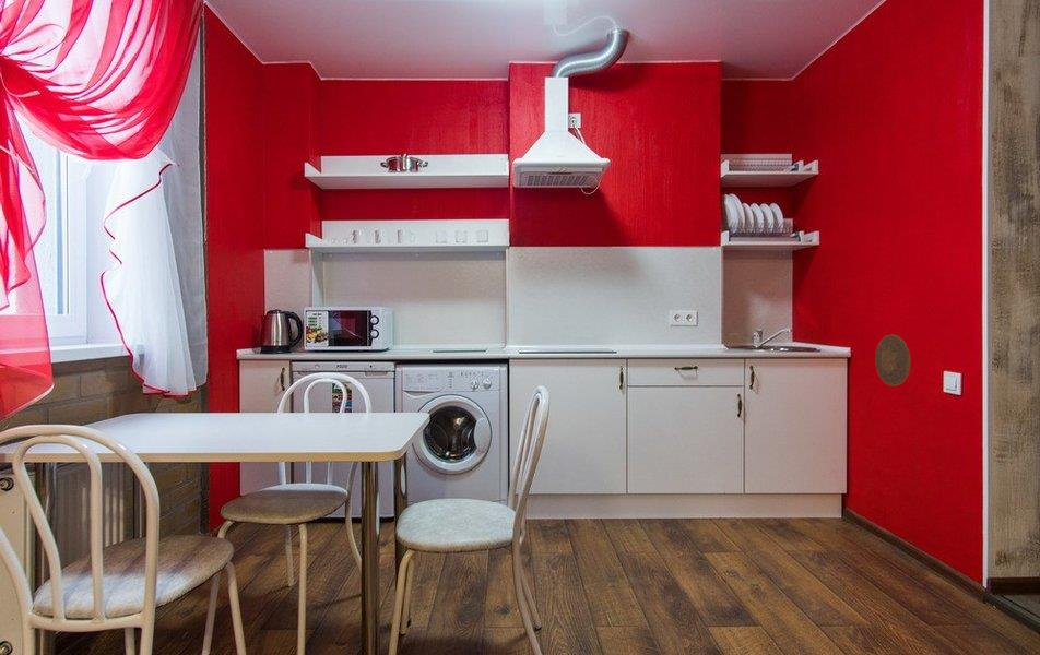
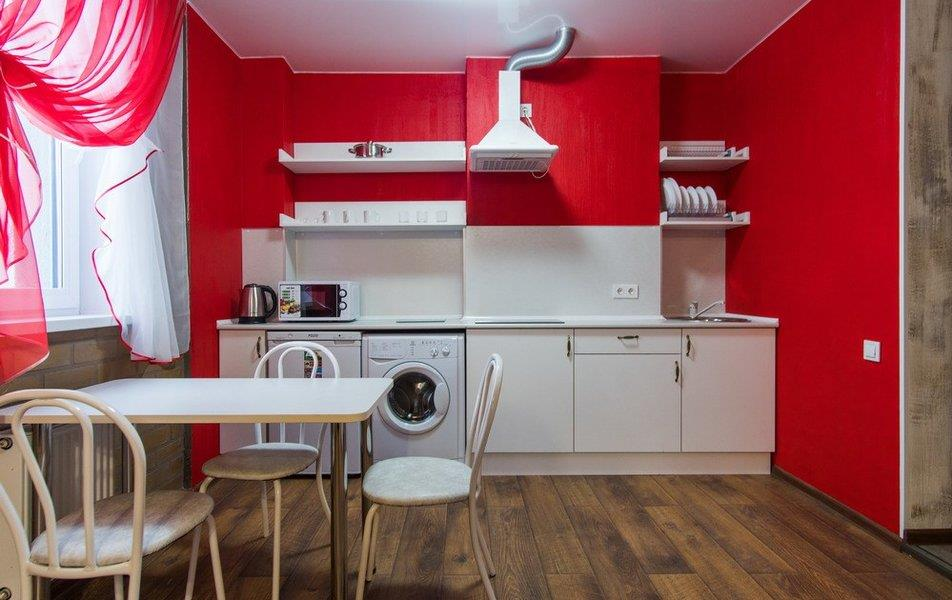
- decorative plate (889, 360)
